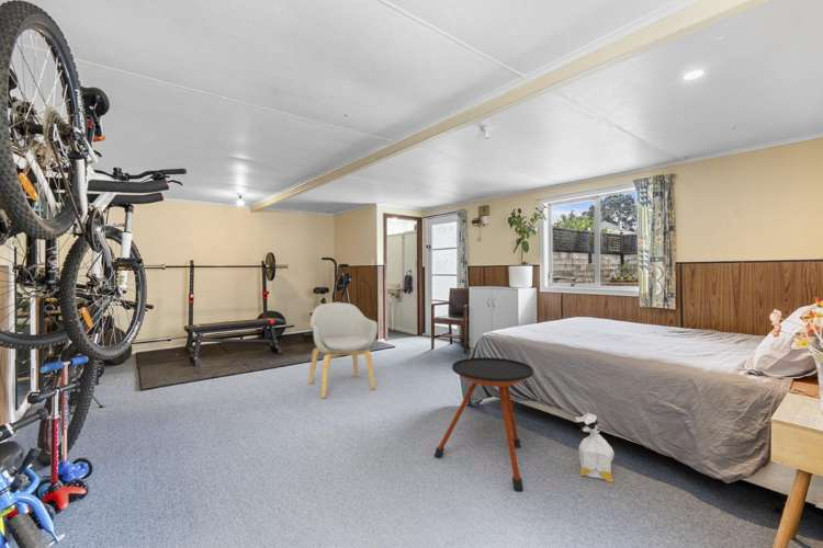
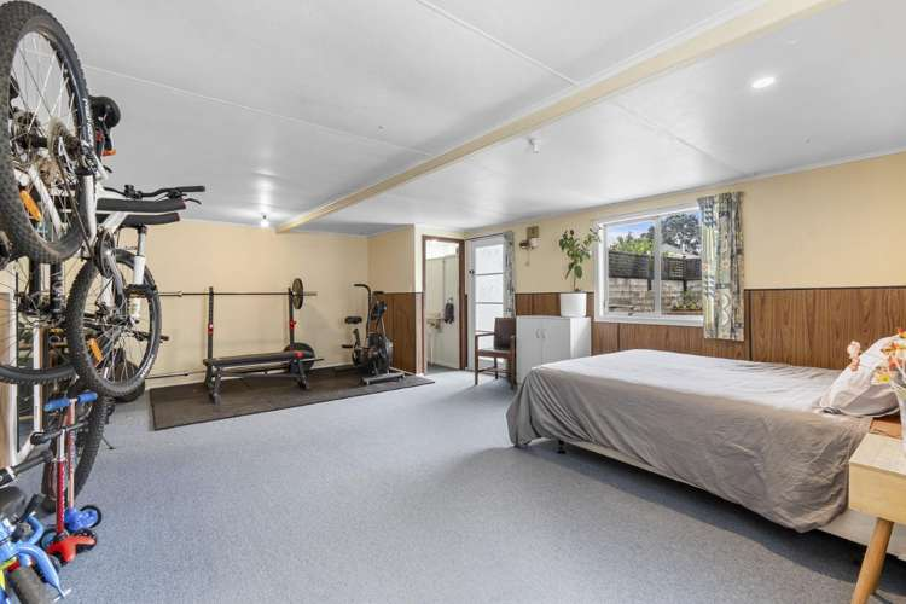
- armchair (341, 345)
- bag (594, 442)
- side table (503, 412)
